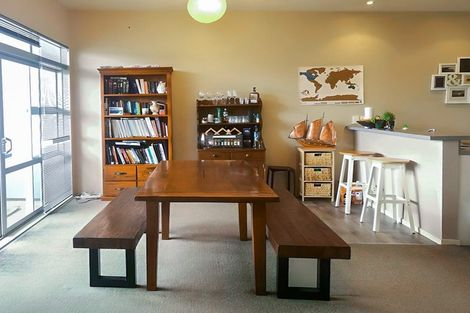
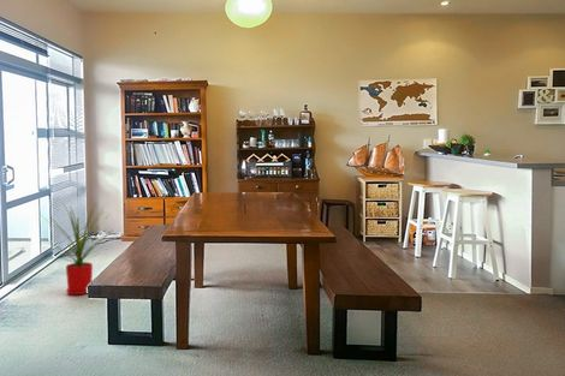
+ house plant (77, 247)
